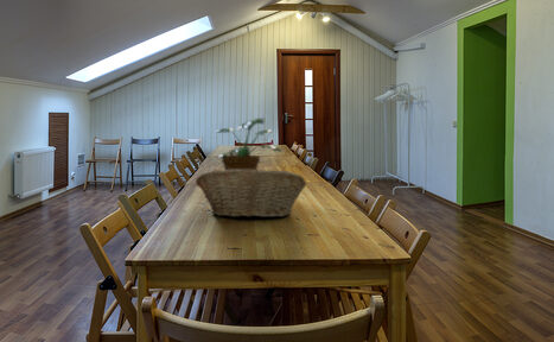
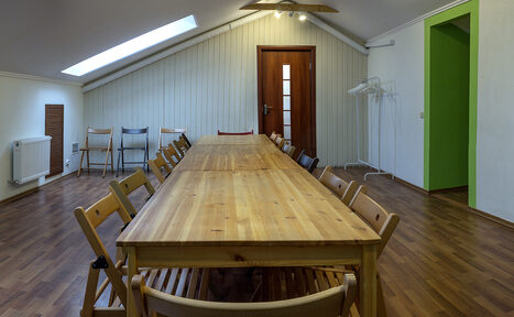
- fruit basket (250, 191)
- potted plant (250, 152)
